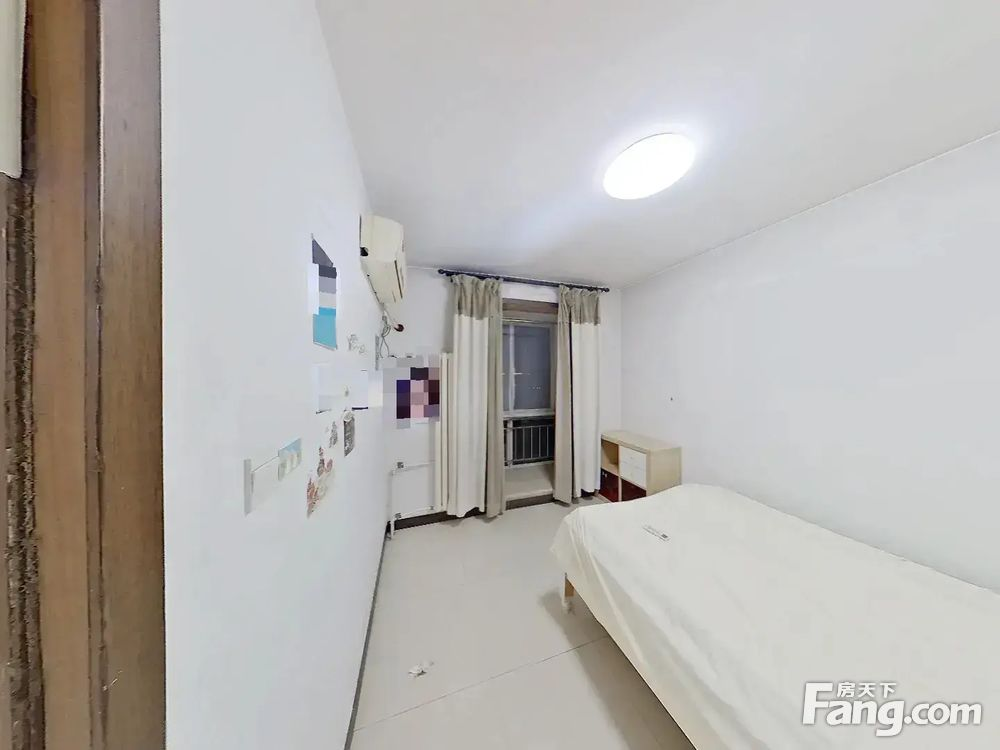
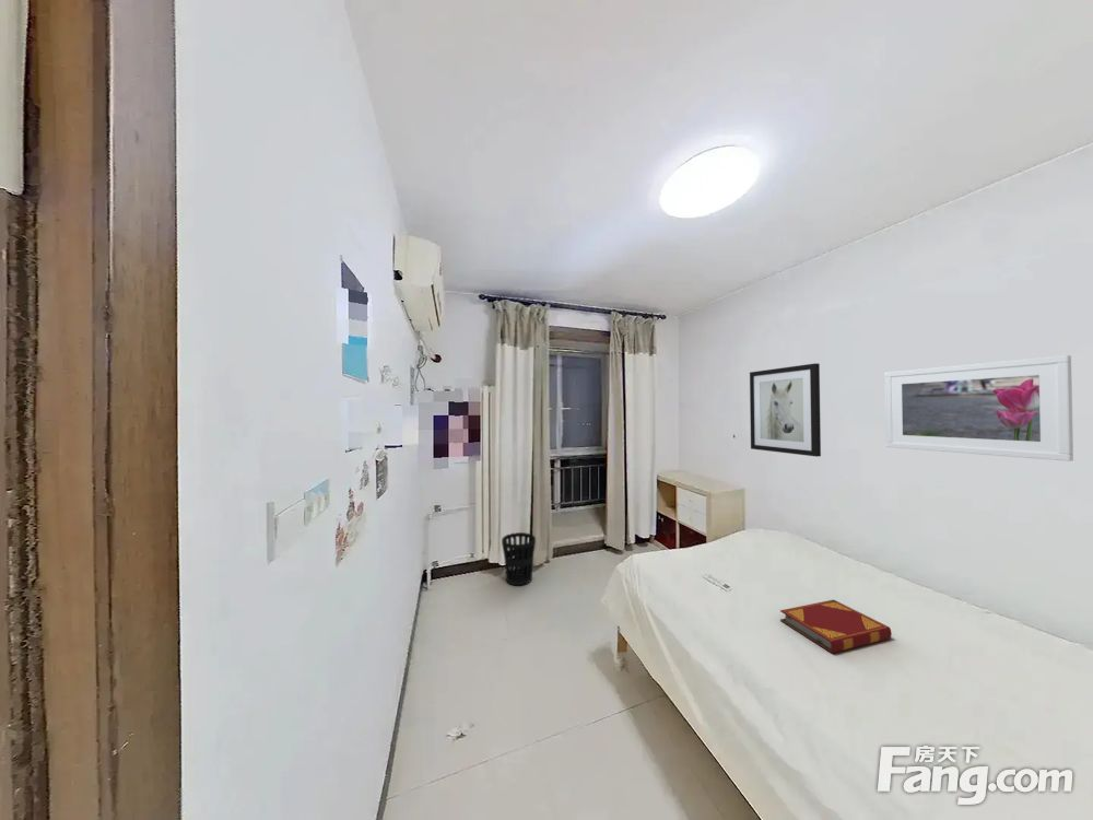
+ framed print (962, 409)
+ wall art (781, 410)
+ wastebasket (518, 558)
+ hardback book (833, 623)
